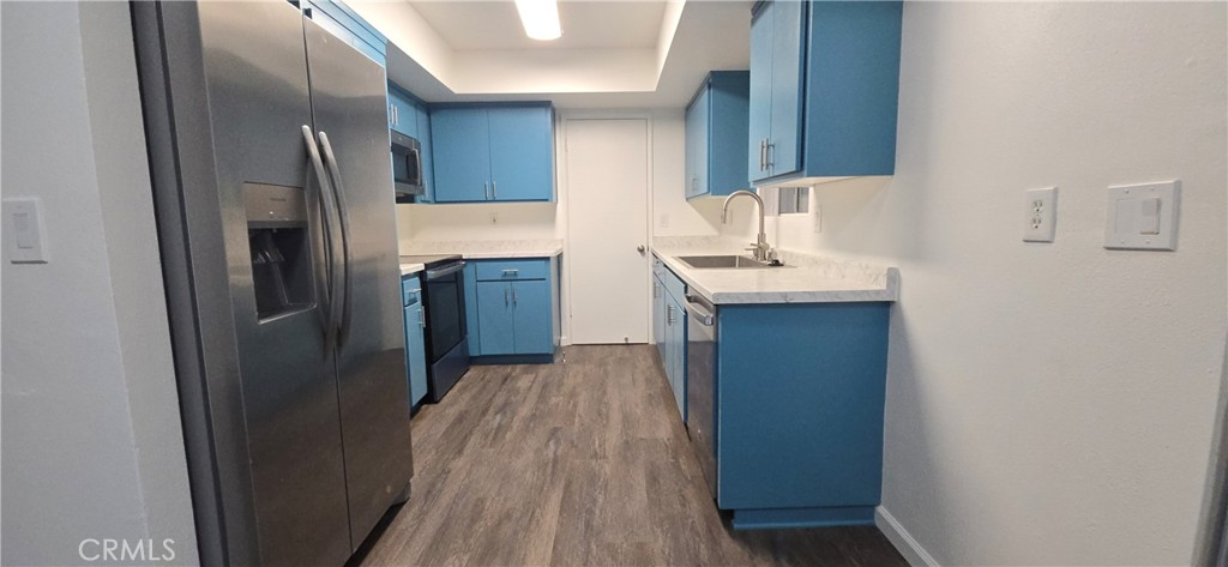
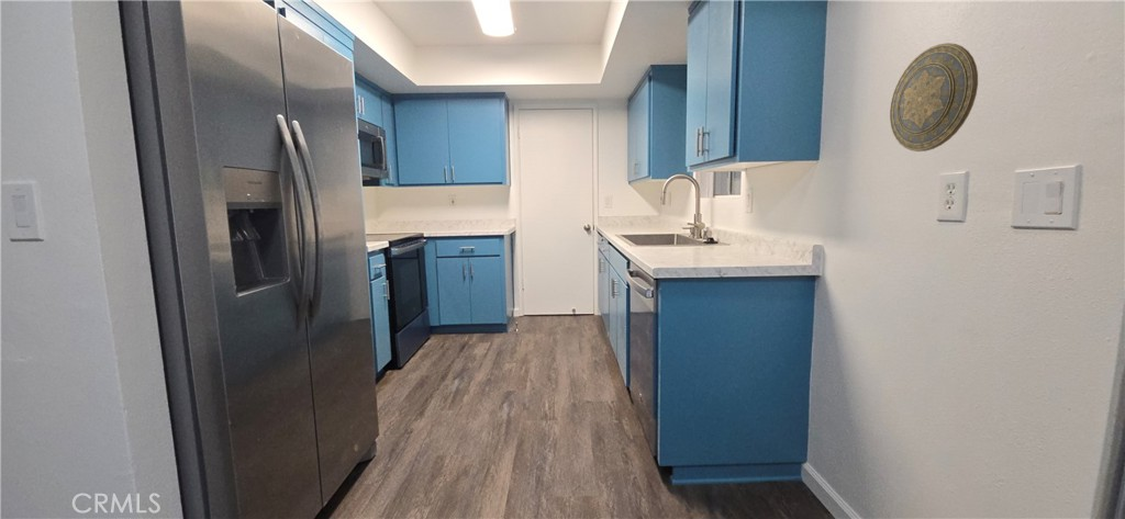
+ decorative plate (924, 99)
